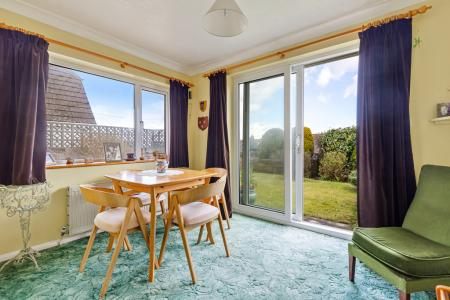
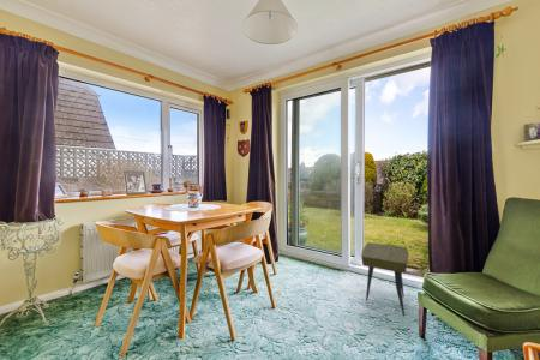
+ side table (386, 269)
